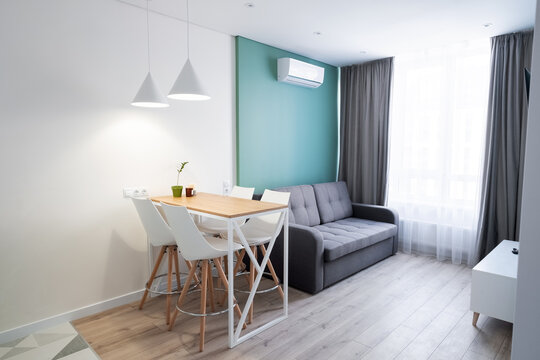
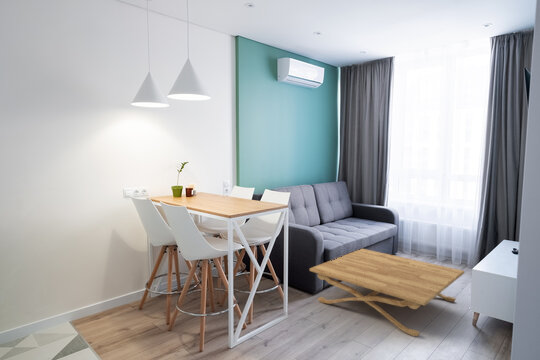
+ coffee table (385, 285)
